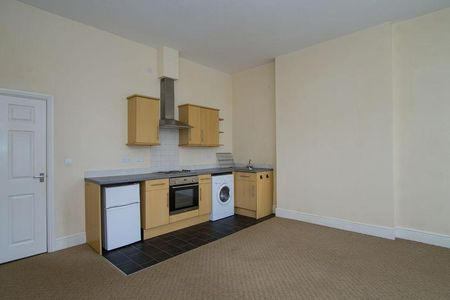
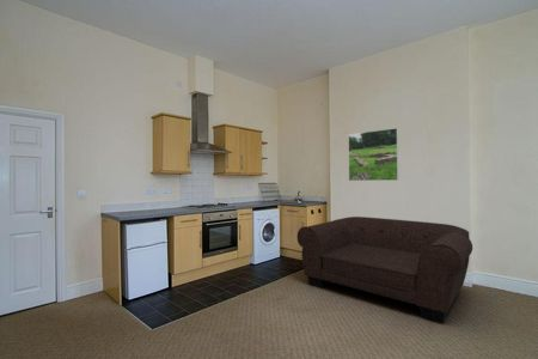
+ sofa (383, 255)
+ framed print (372, 156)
